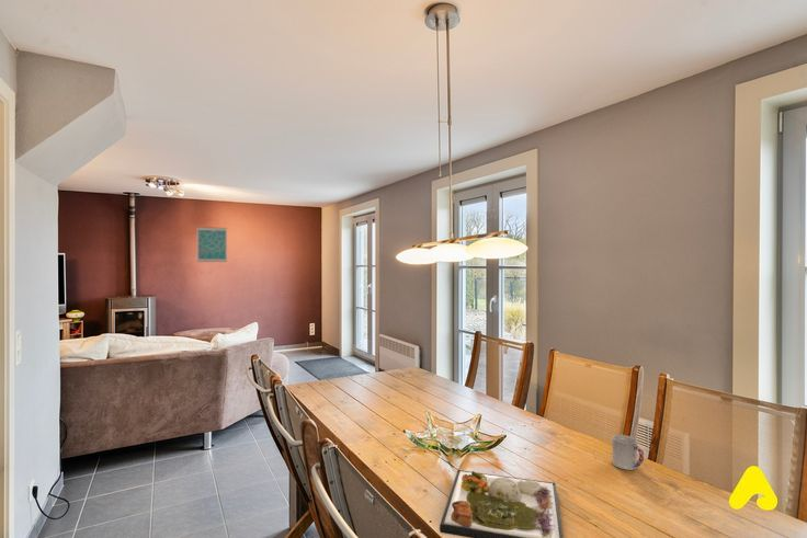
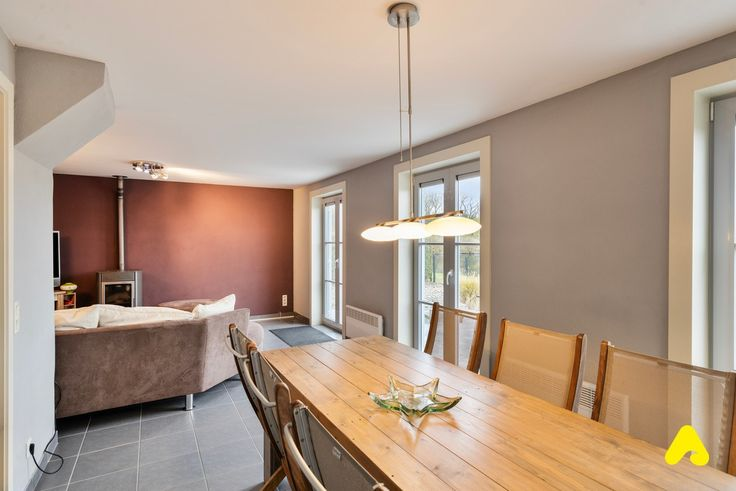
- cup (628, 454)
- wall art (212, 244)
- dinner plate (502, 500)
